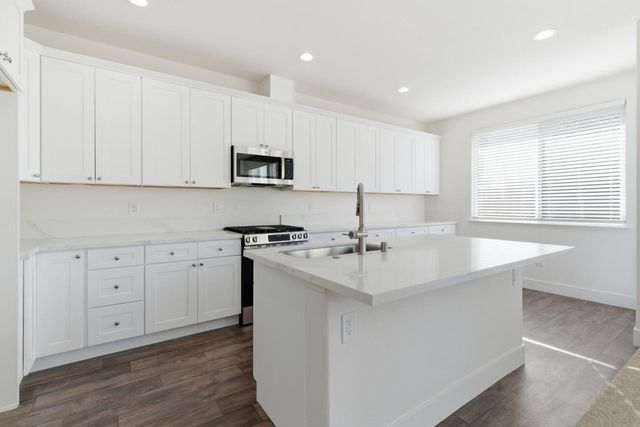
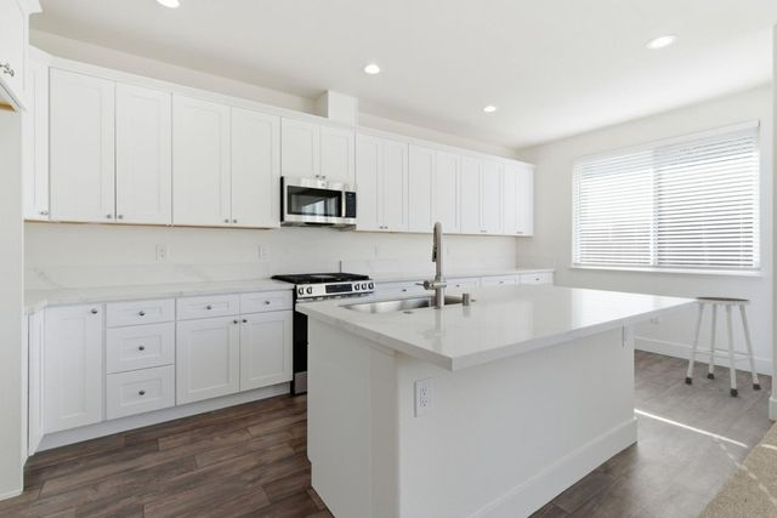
+ stool (721, 348)
